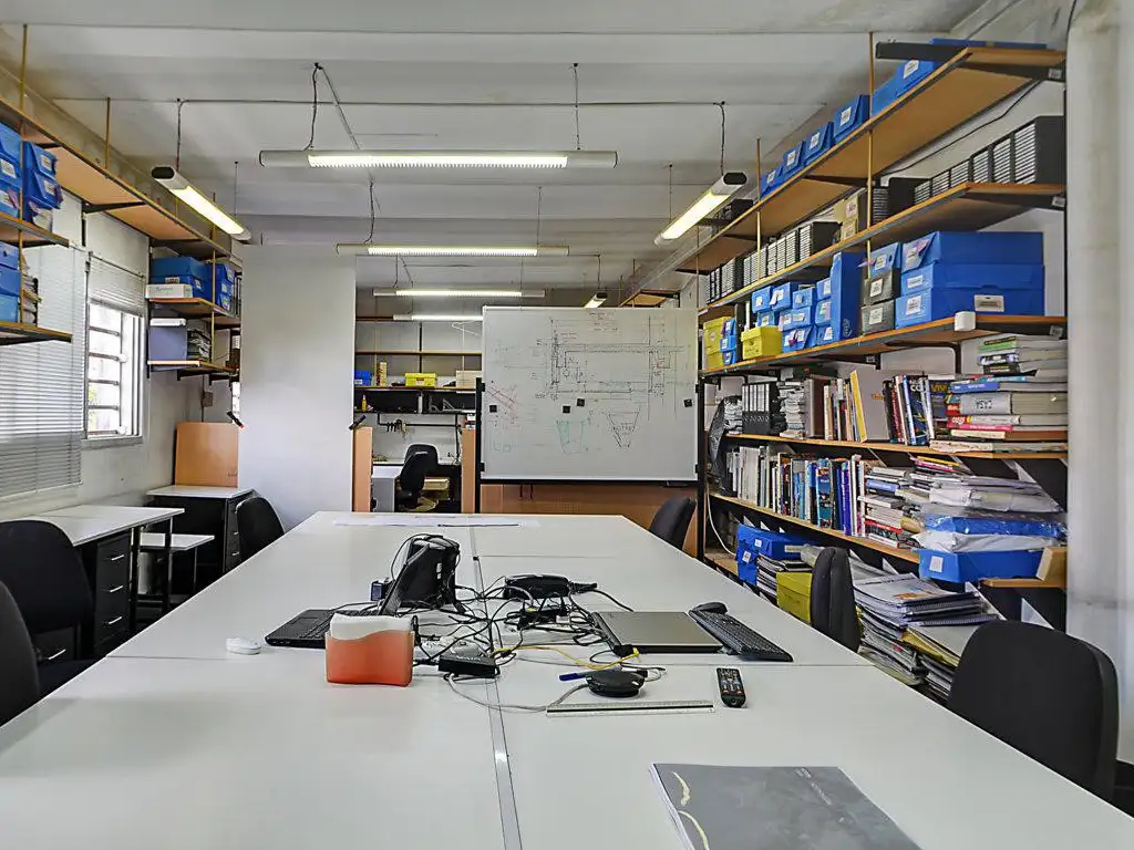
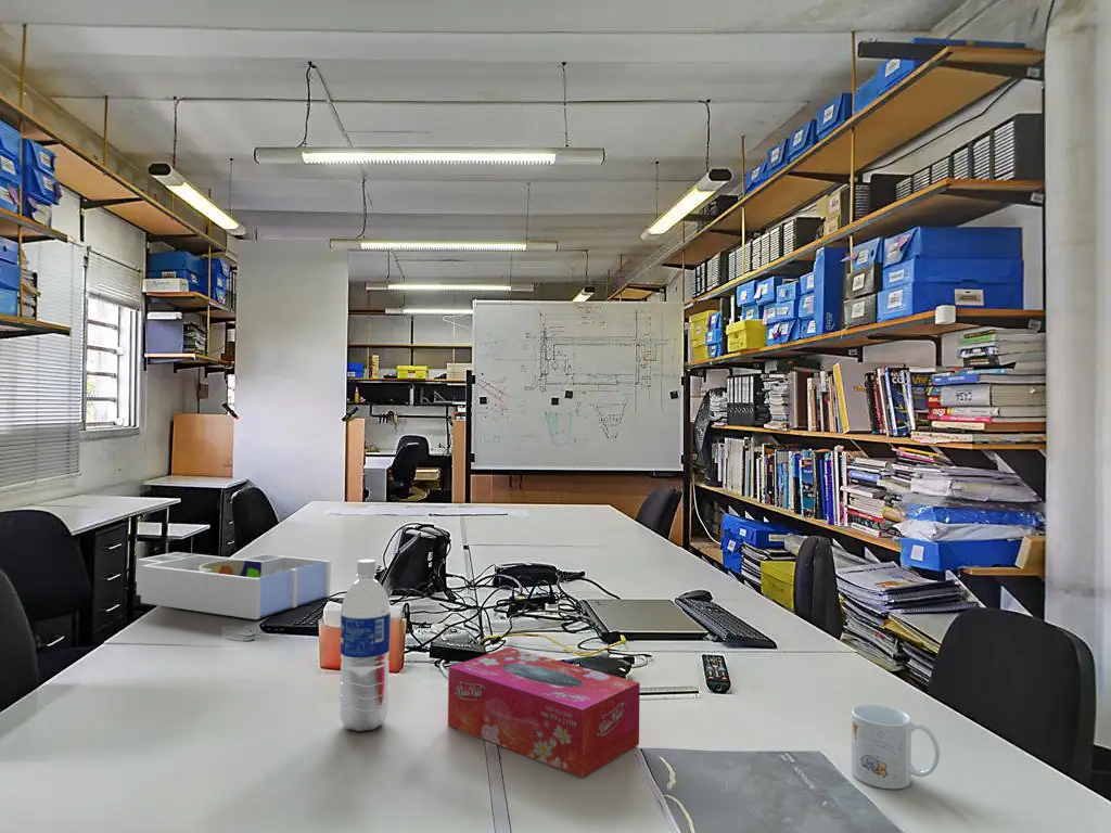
+ mug (894, 747)
+ desk organizer (225, 579)
+ tissue box (540, 704)
+ water bottle (365, 642)
